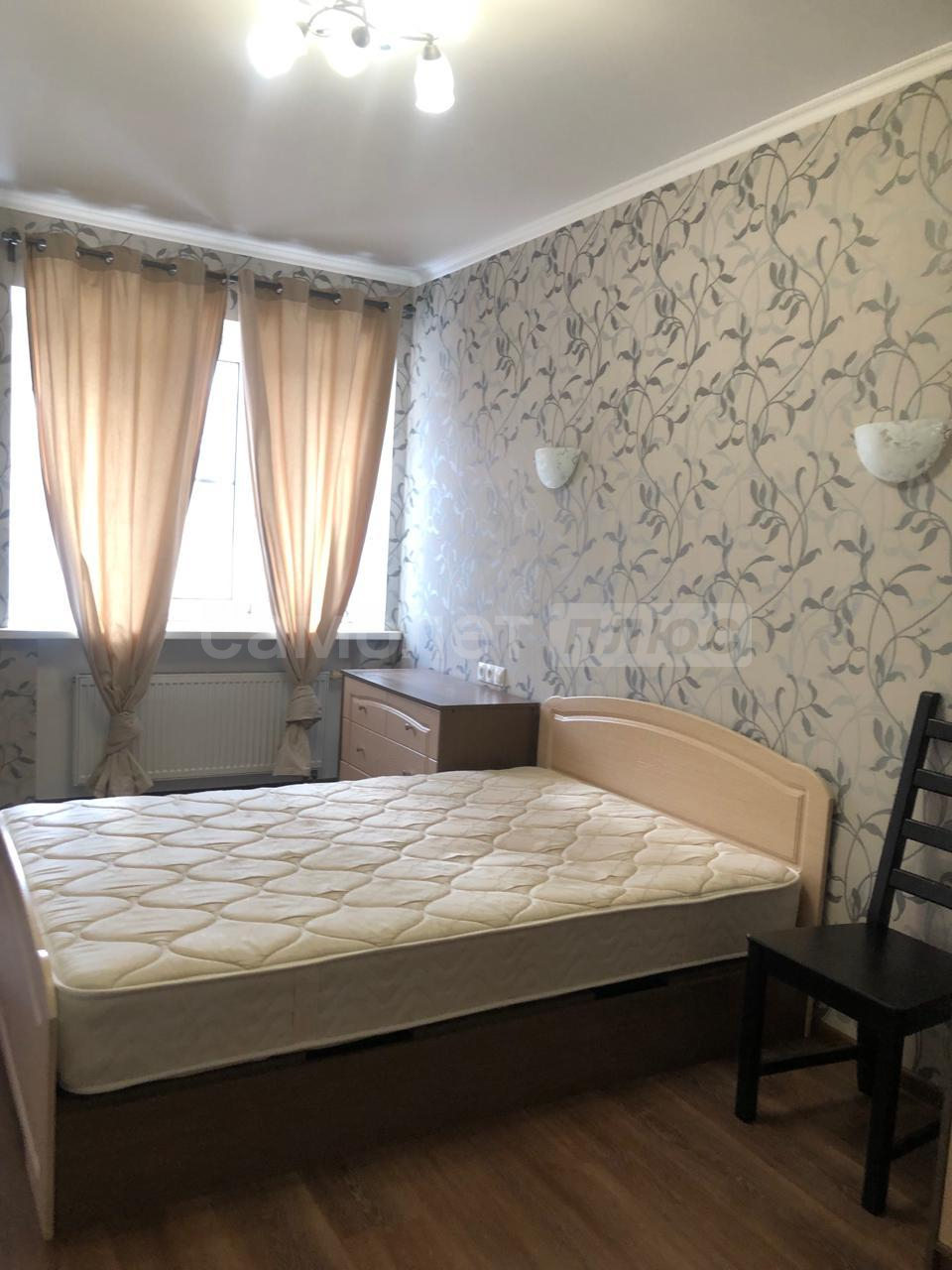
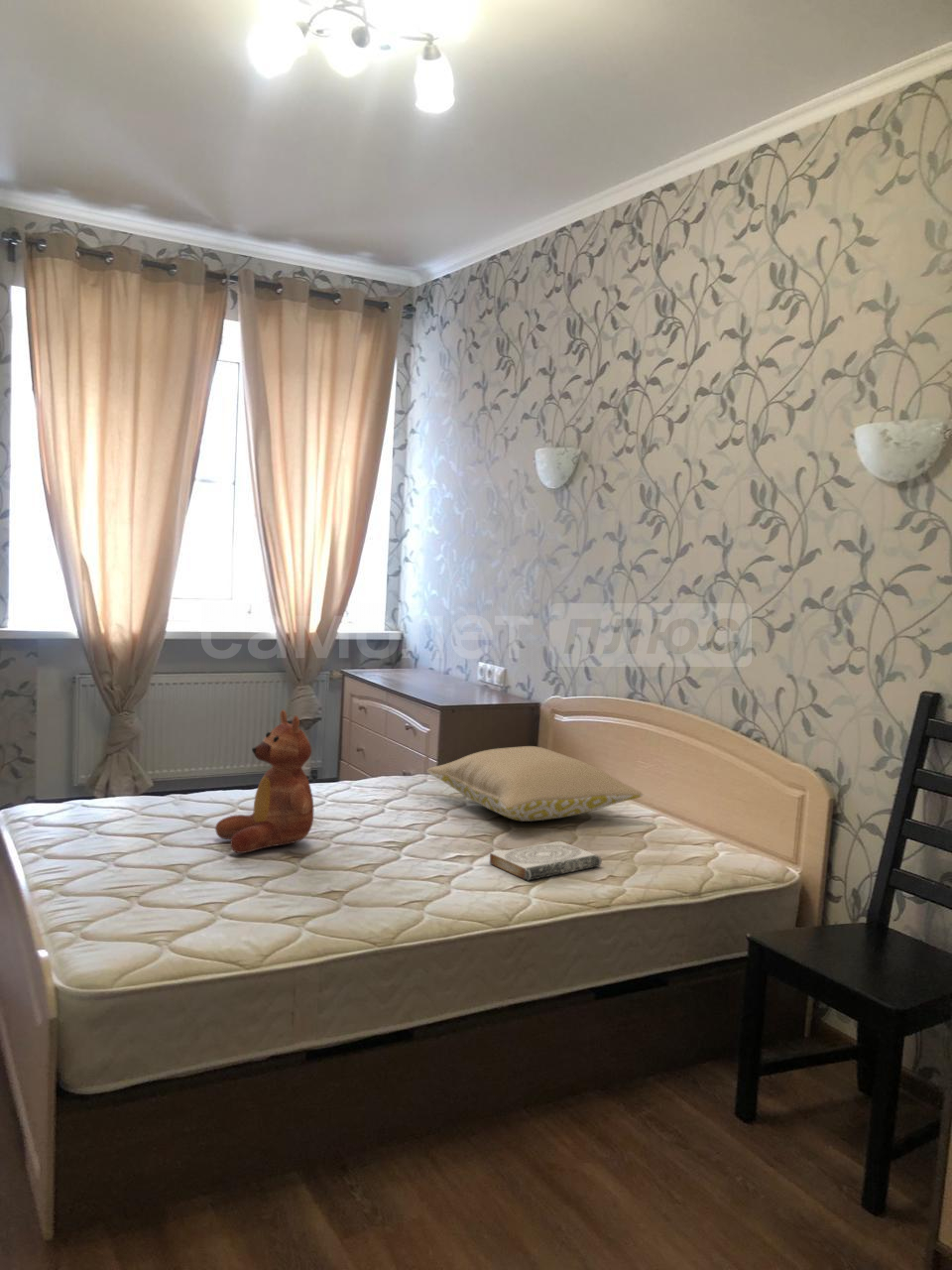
+ book (545, 860)
+ pillow (532, 782)
+ teddy bear (268, 778)
